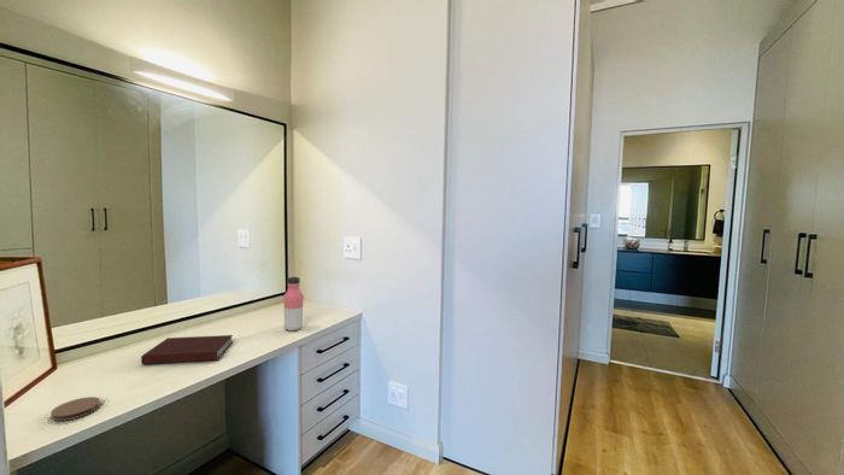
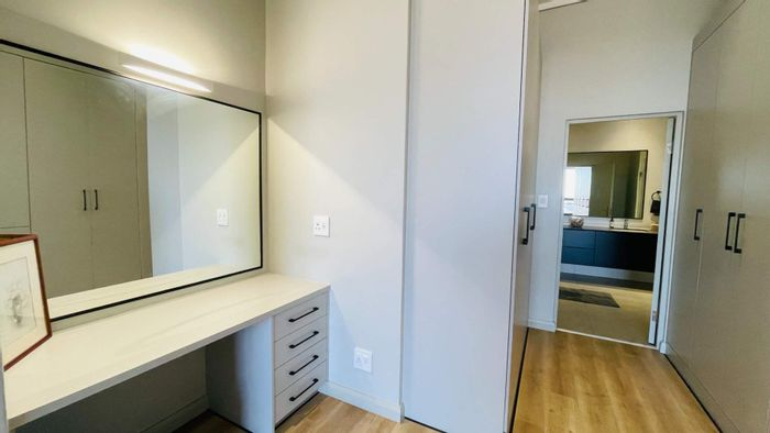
- water bottle (293, 303)
- notebook (191, 348)
- coaster (76, 407)
